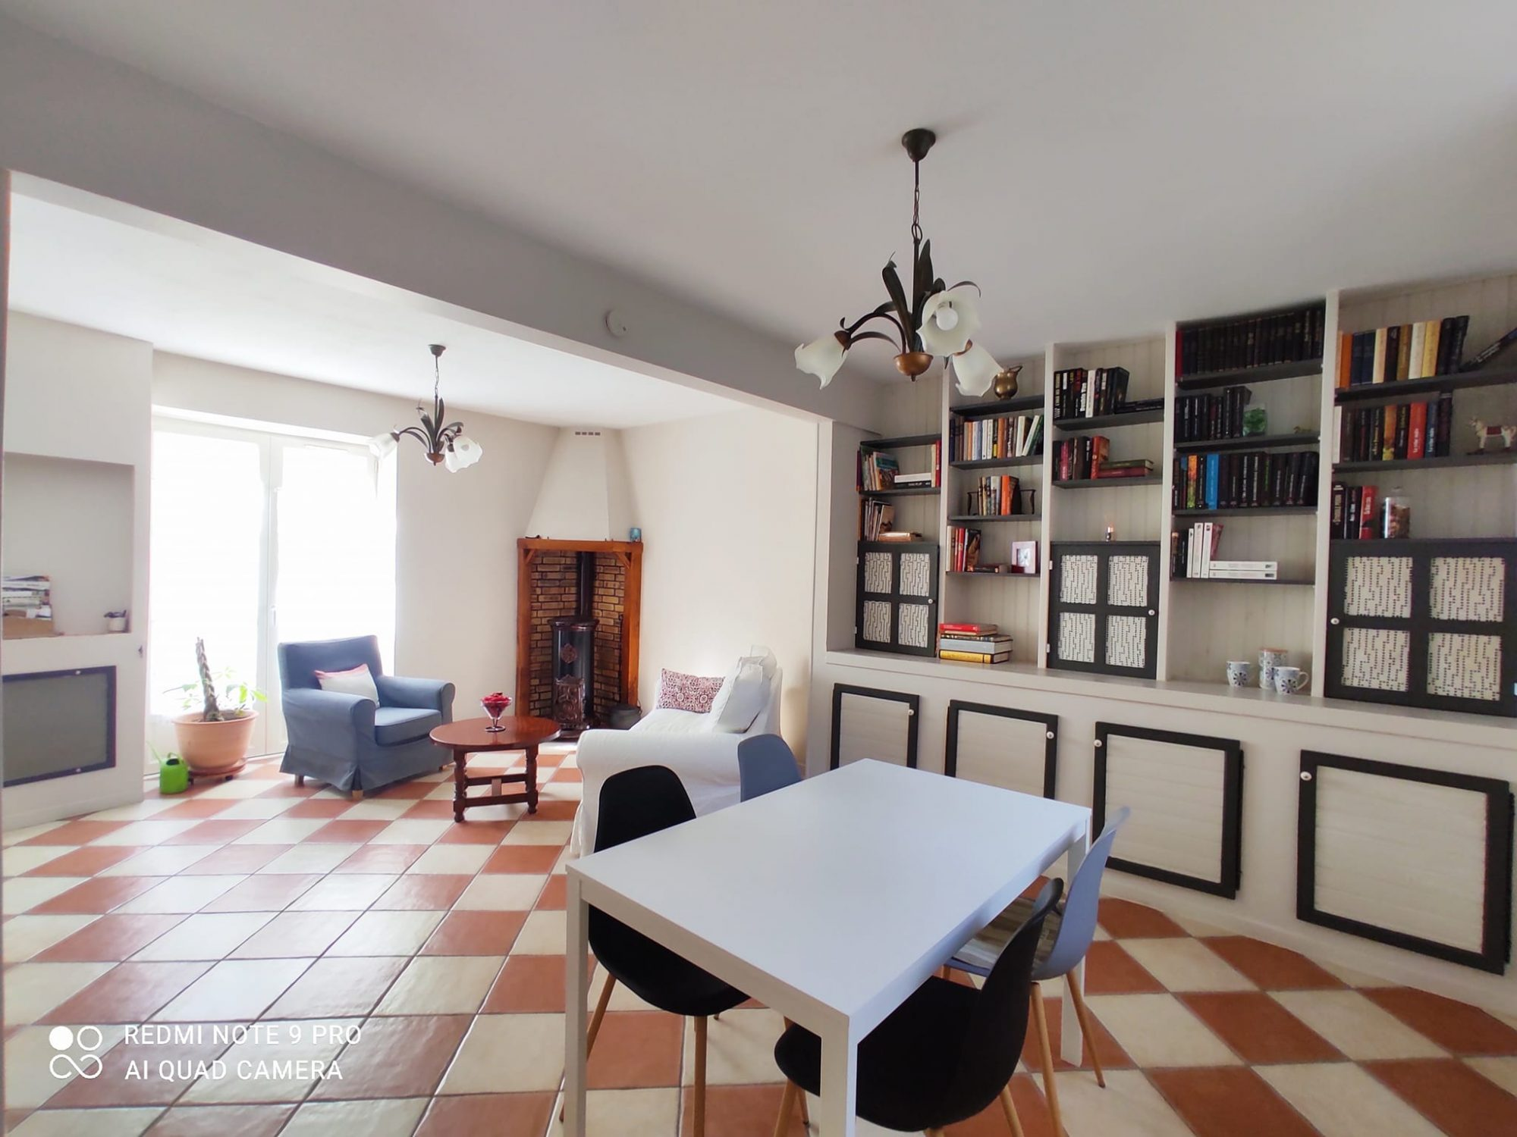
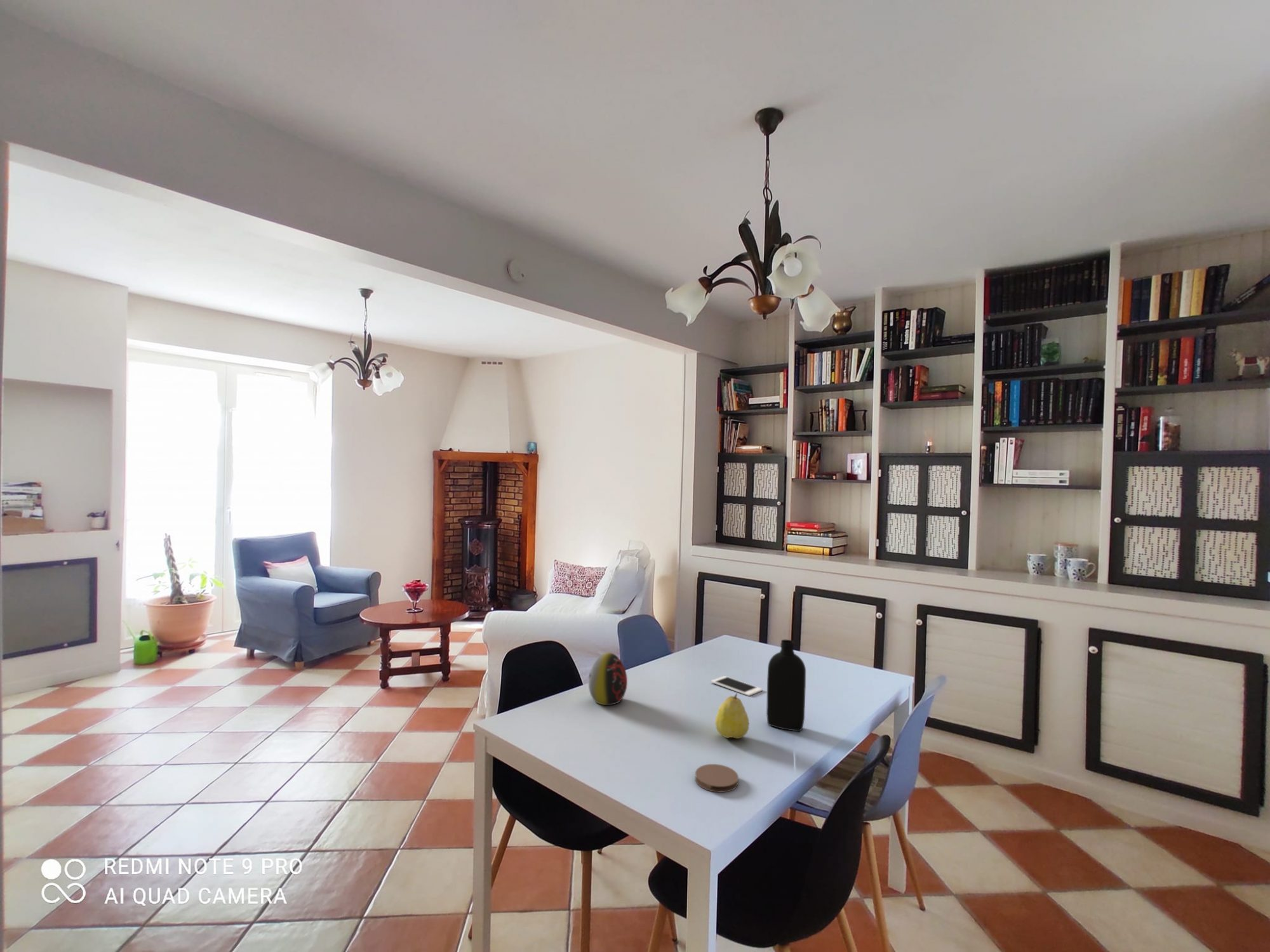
+ fruit (732, 715)
+ cell phone (736, 685)
+ bottle (786, 684)
+ decorative egg (608, 677)
+ coaster (716, 777)
